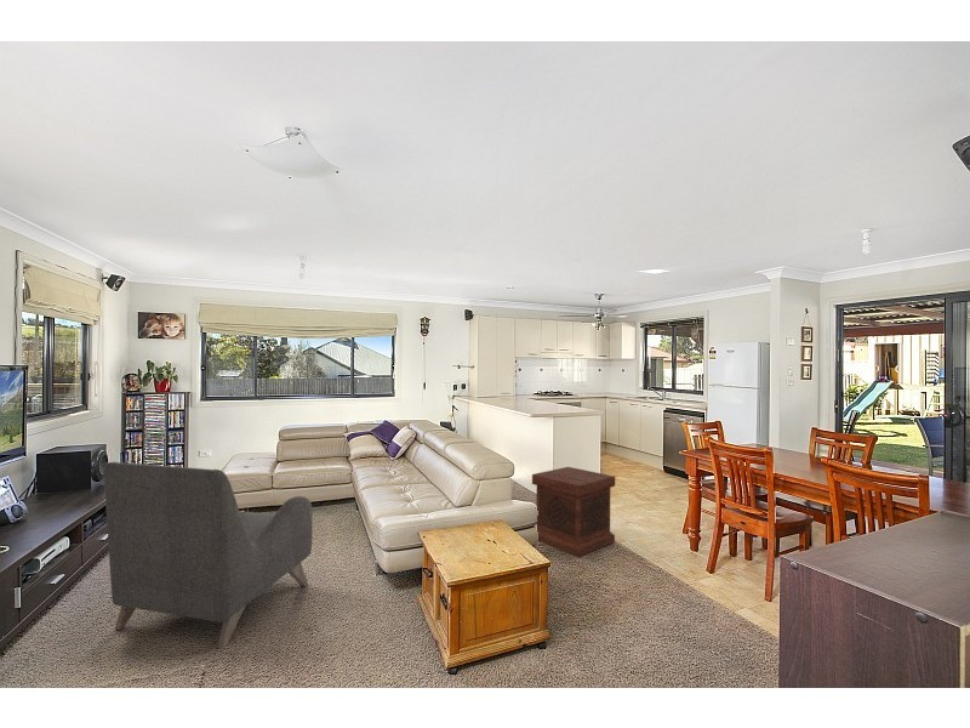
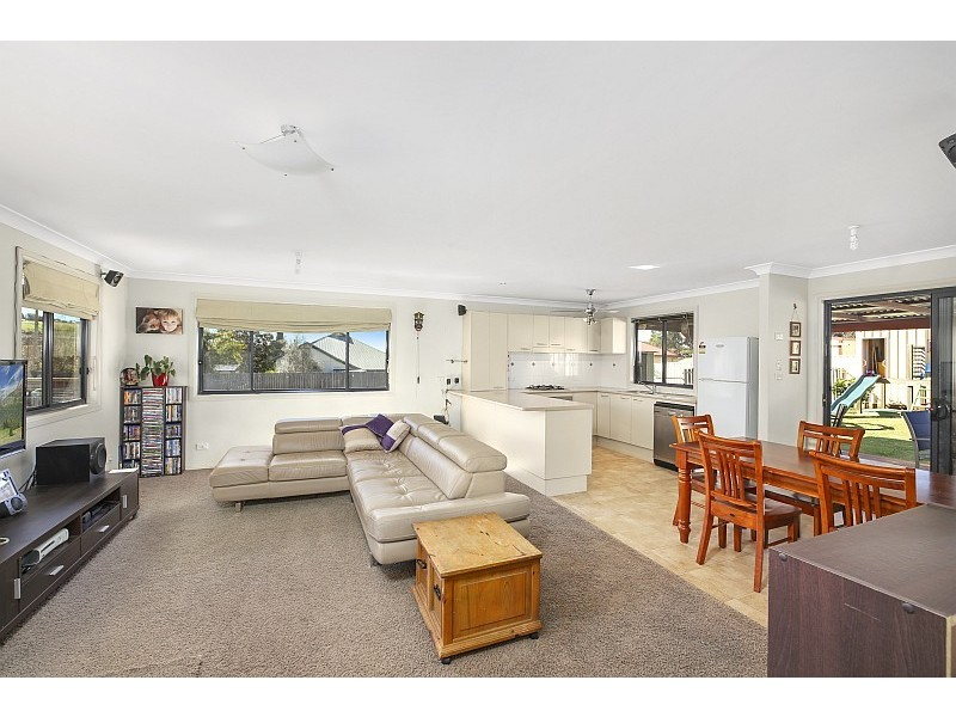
- side table (572, 507)
- armchair (219, 528)
